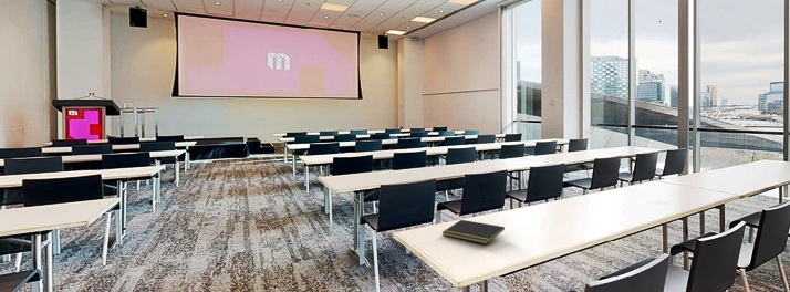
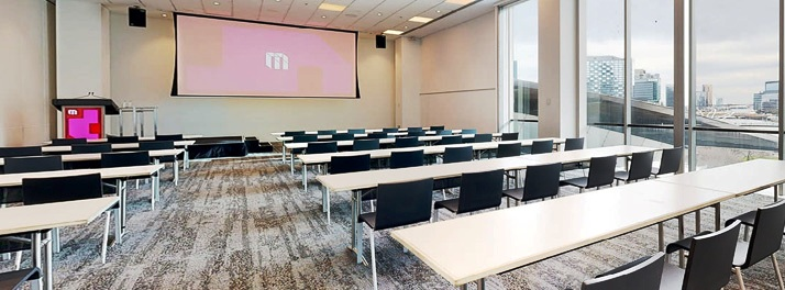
- notepad (472, 230)
